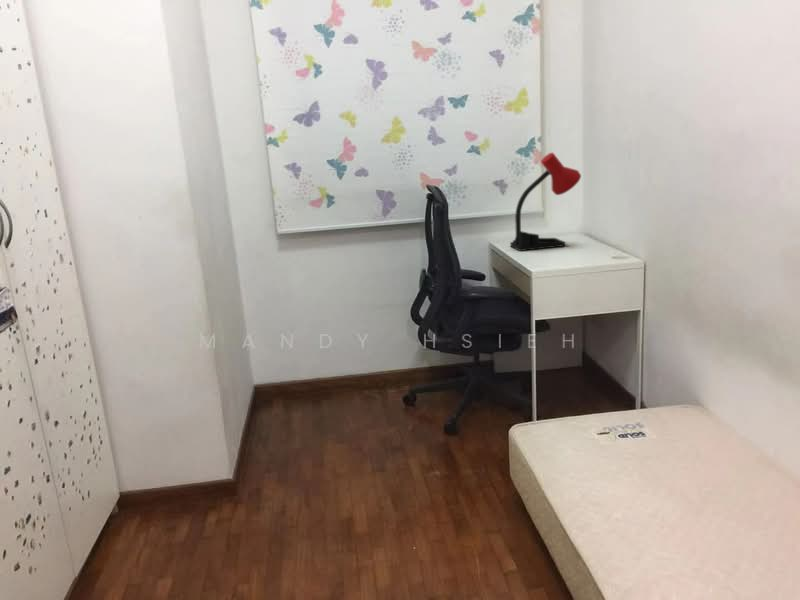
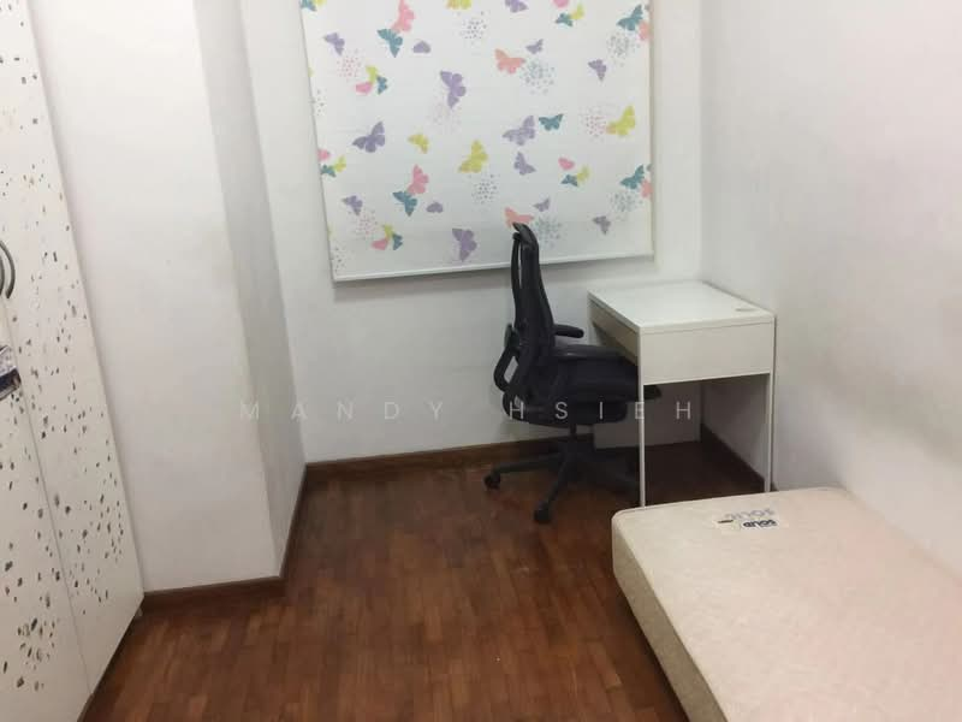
- desk lamp (554, 193)
